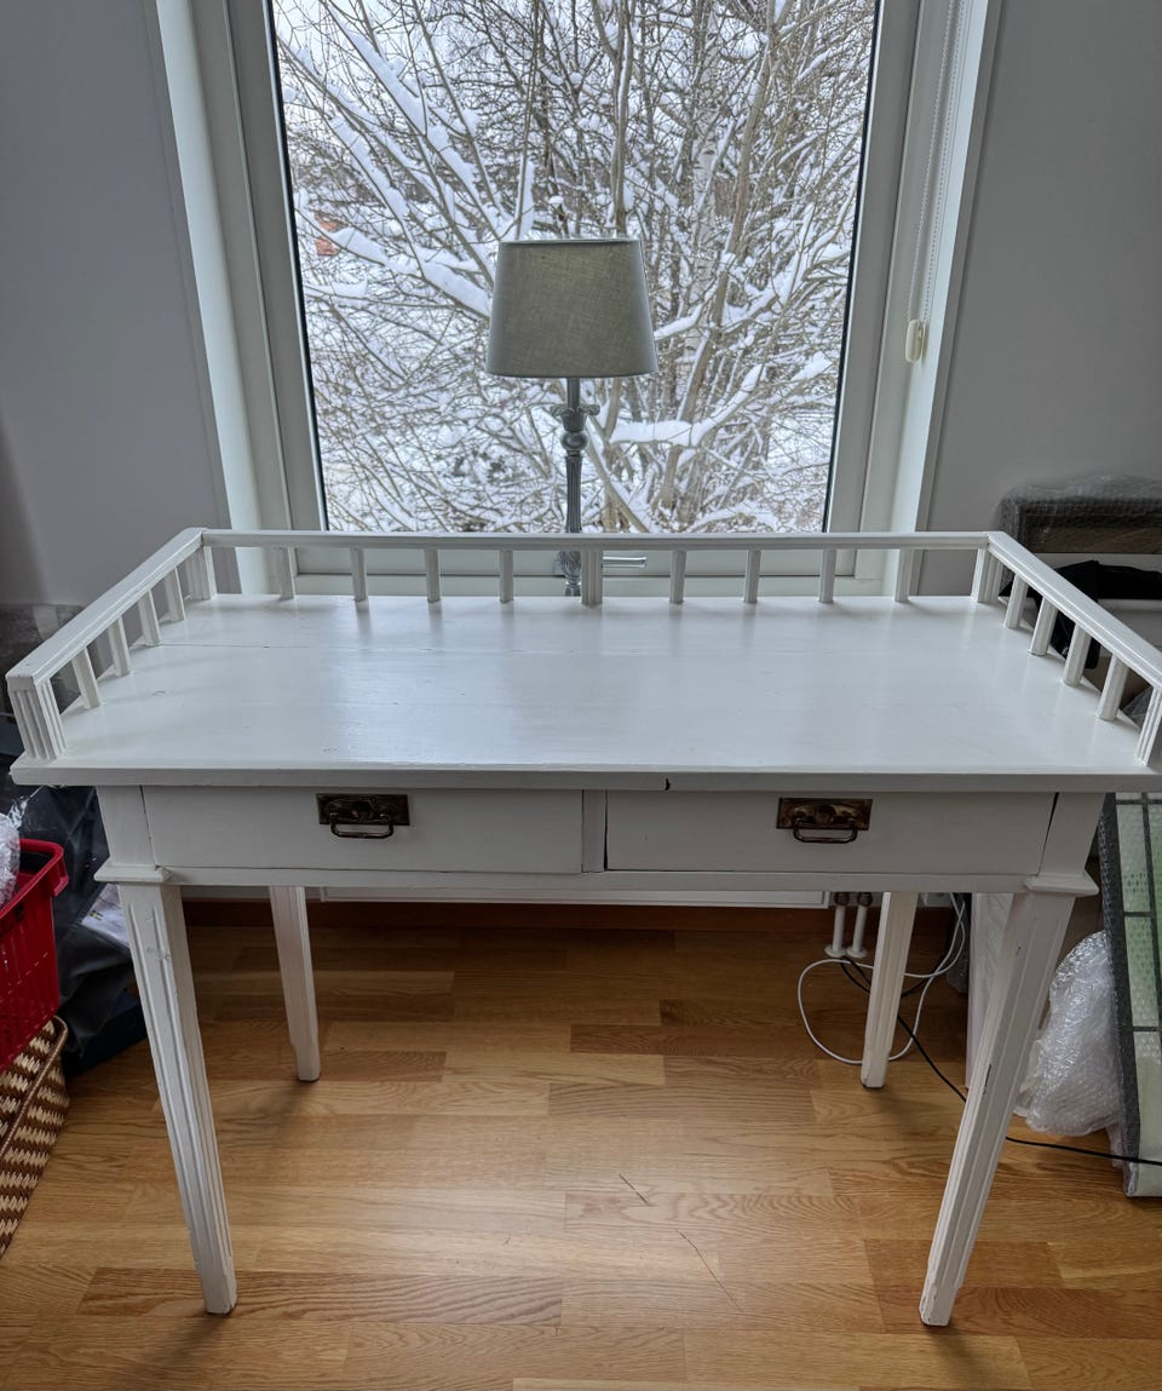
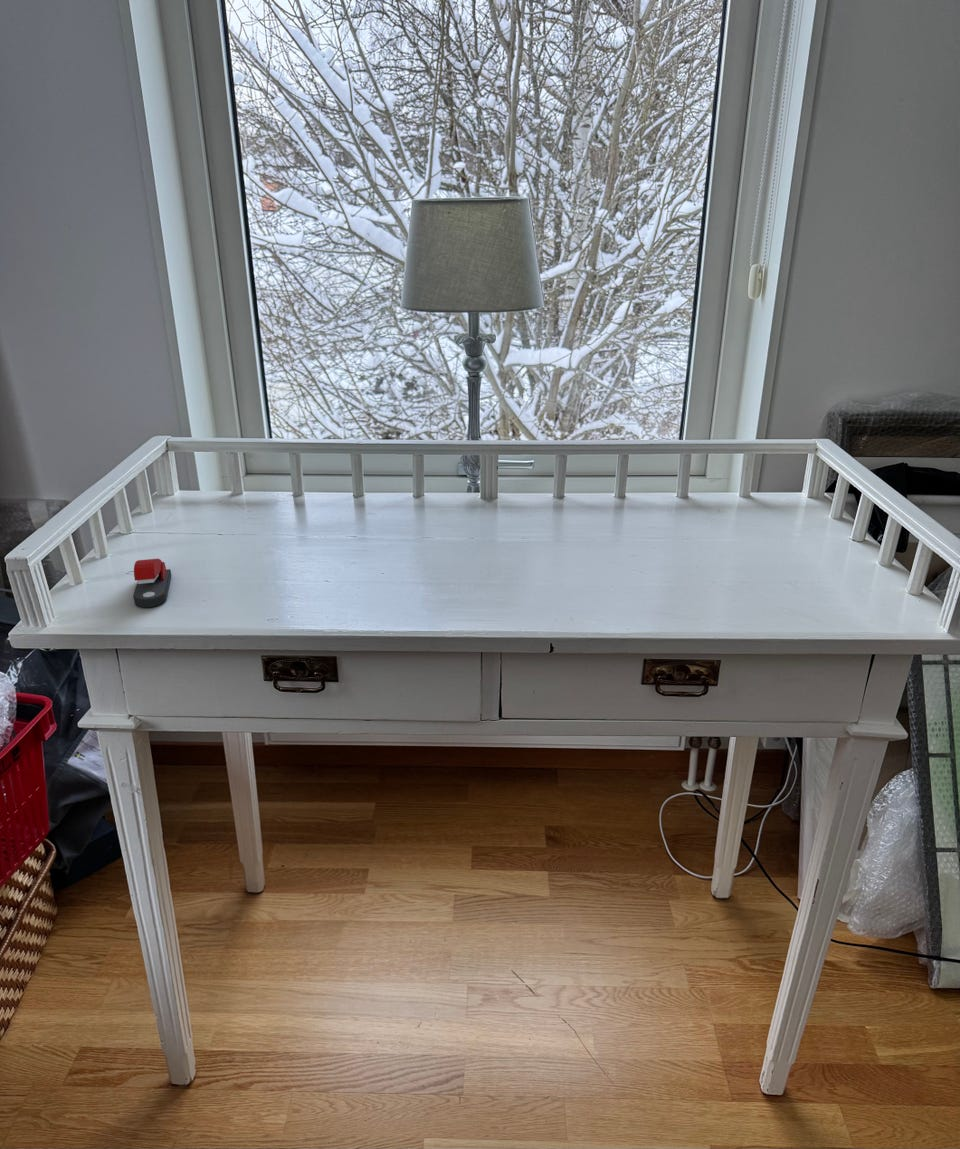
+ stapler (149, 573)
